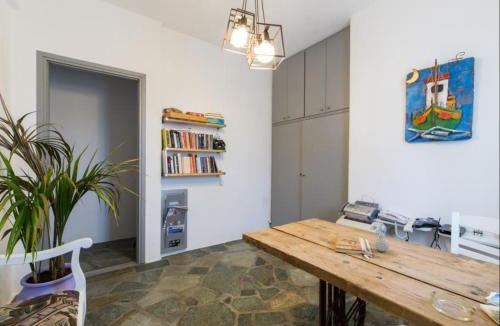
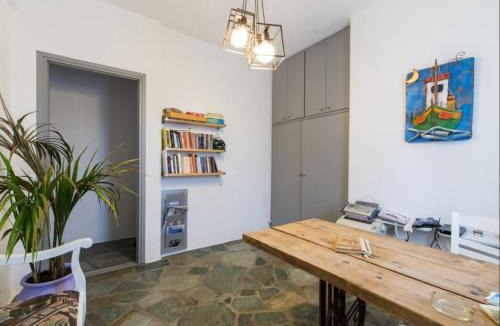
- vase (381, 240)
